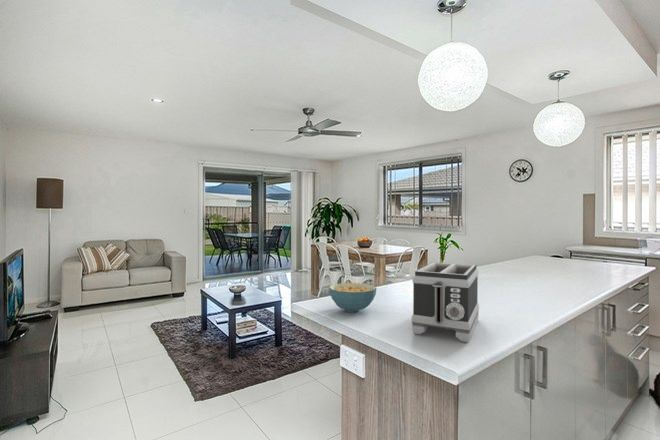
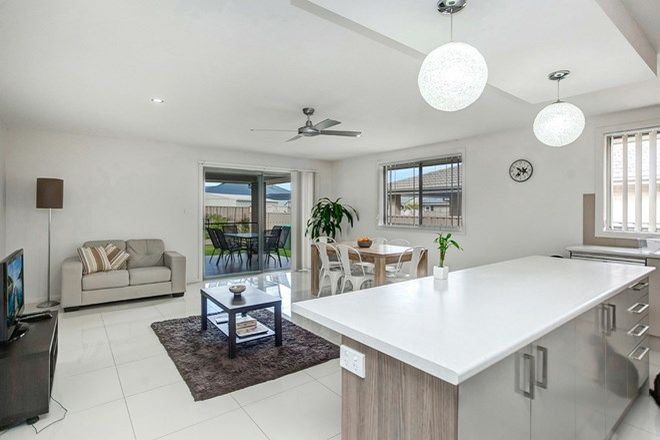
- toaster (446, 298)
- cereal bowl (352, 298)
